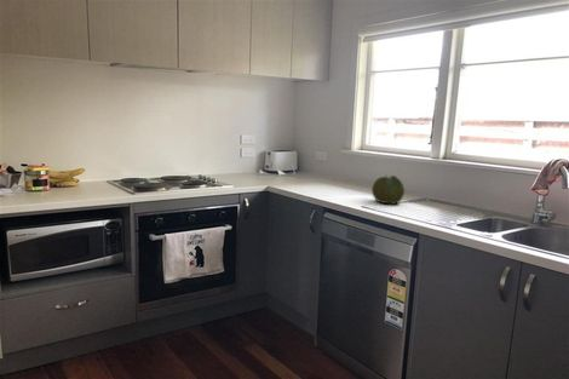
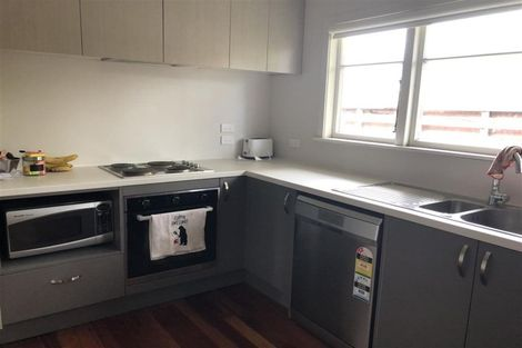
- cabbage (390, 189)
